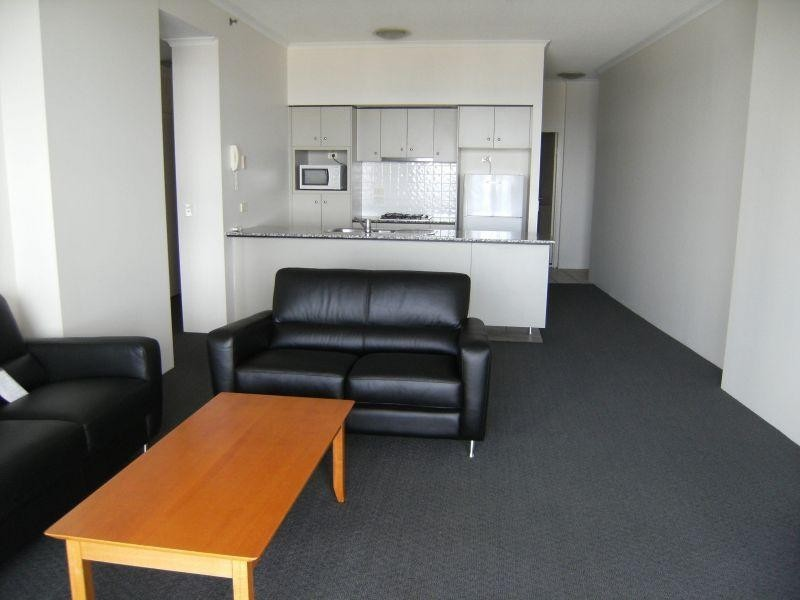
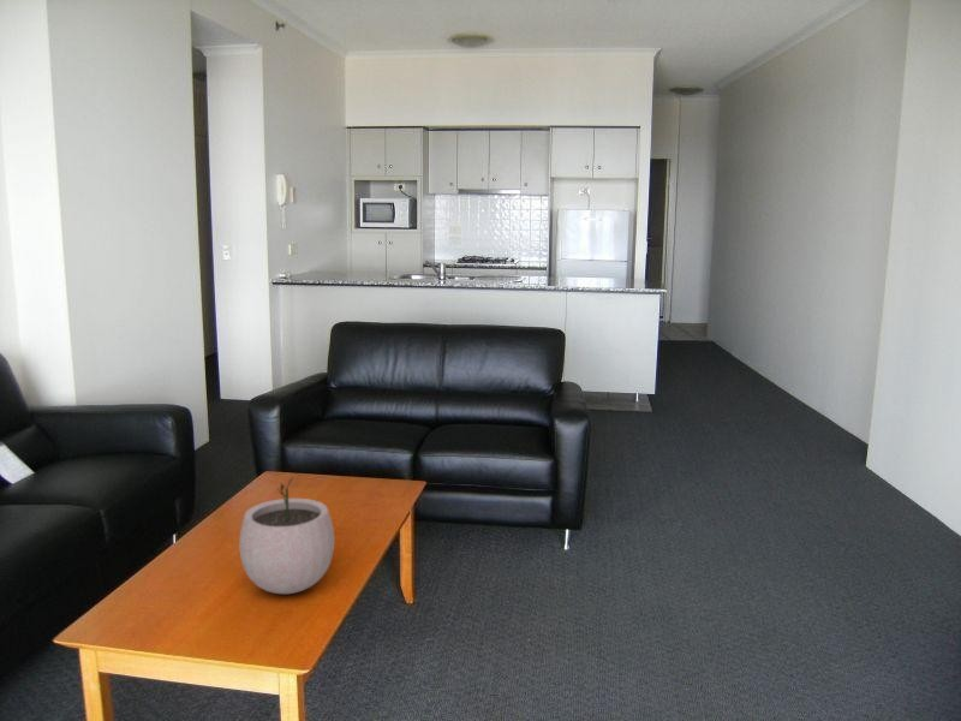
+ plant pot (287, 532)
